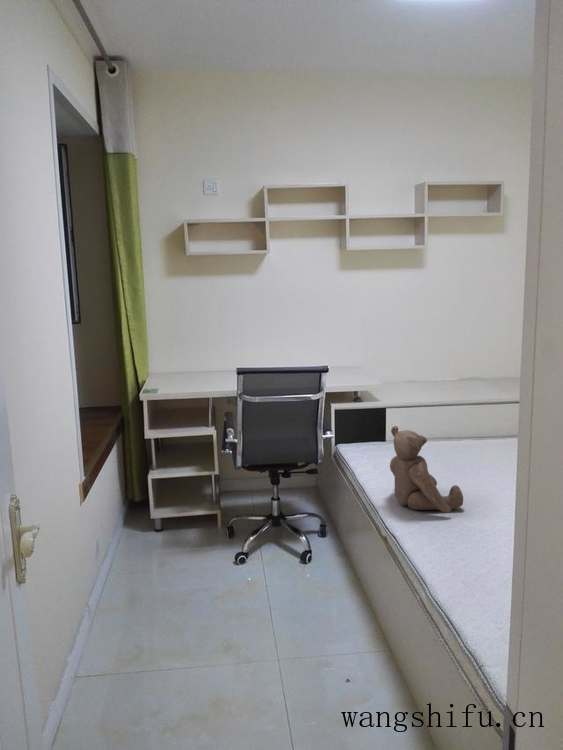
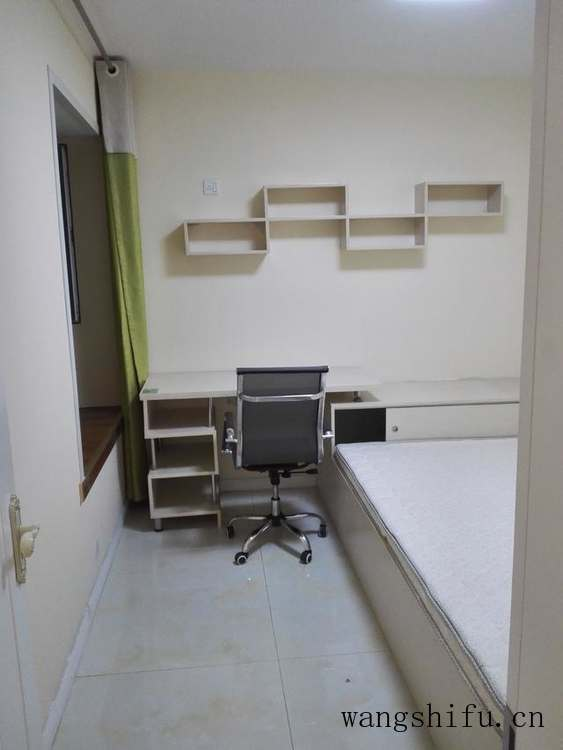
- teddy bear (423, 465)
